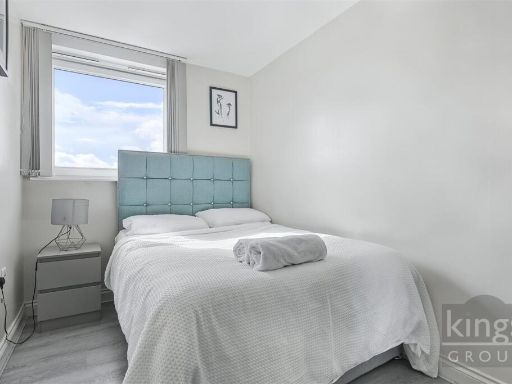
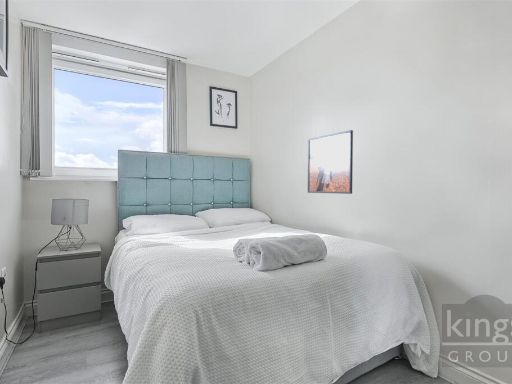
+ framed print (328, 164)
